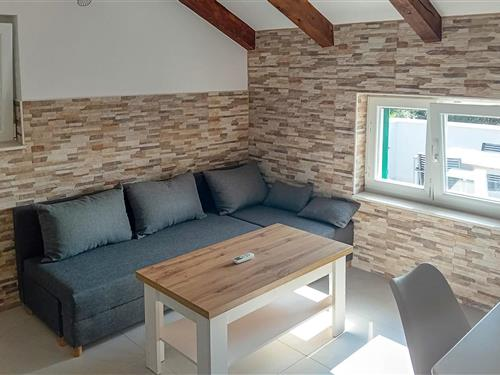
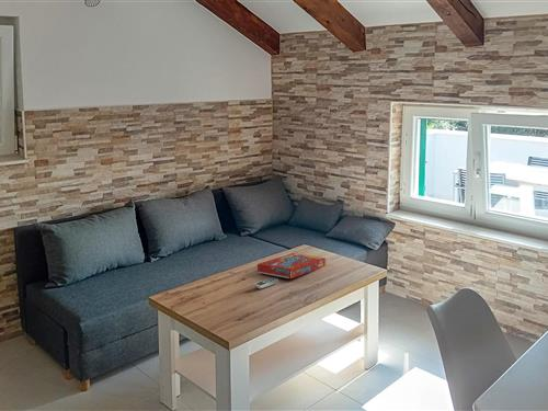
+ snack box (292, 264)
